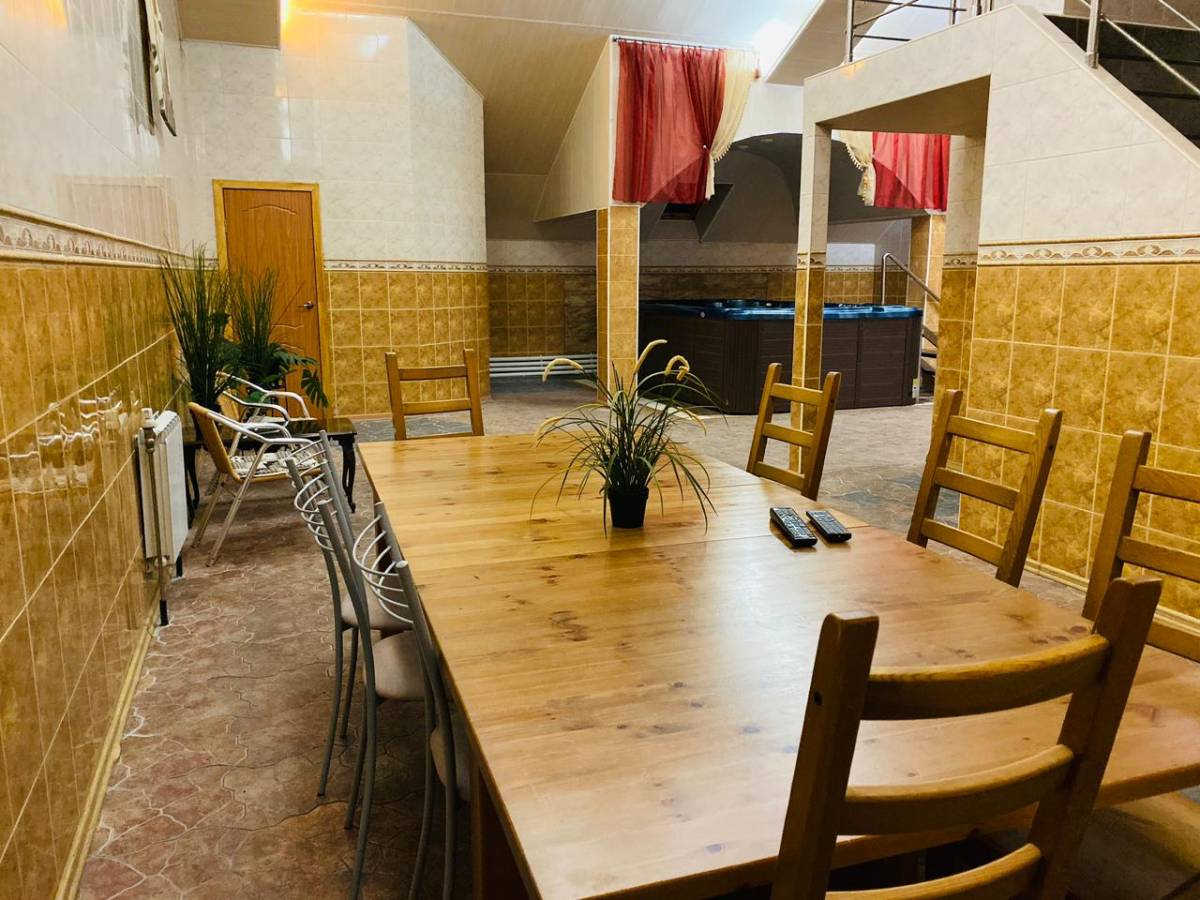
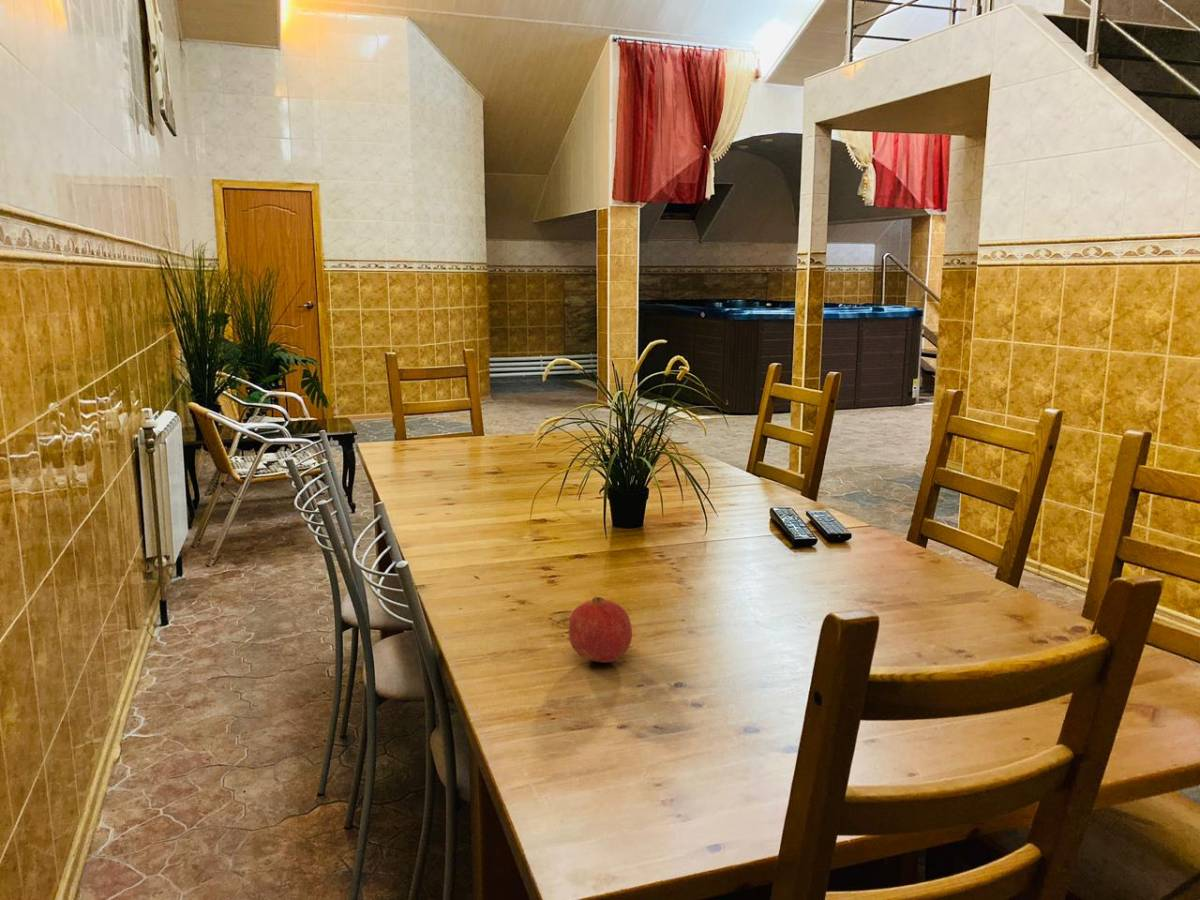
+ fruit (599, 628)
